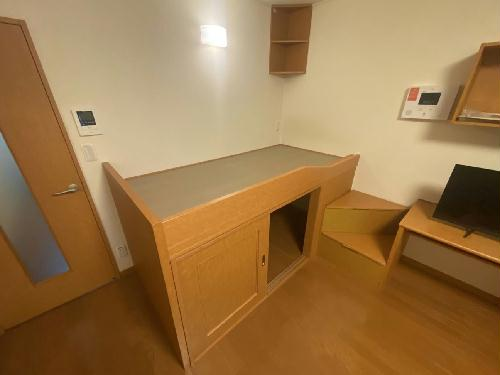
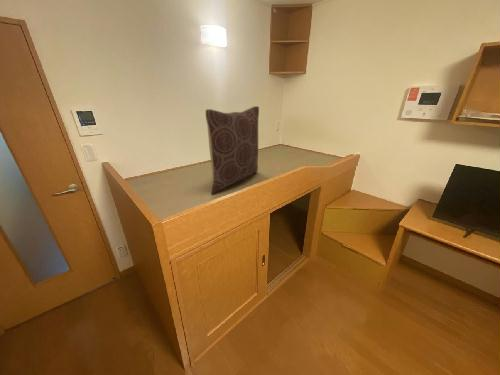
+ pillow (236, 147)
